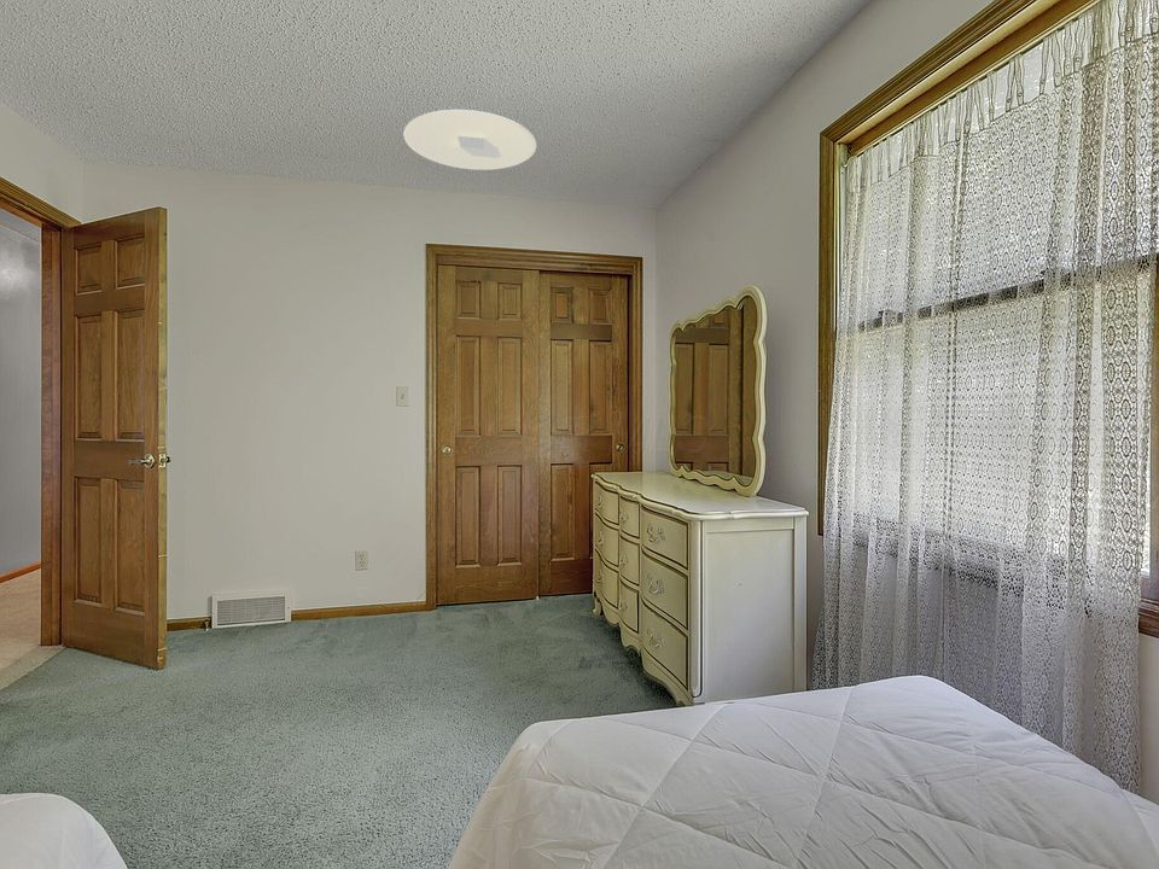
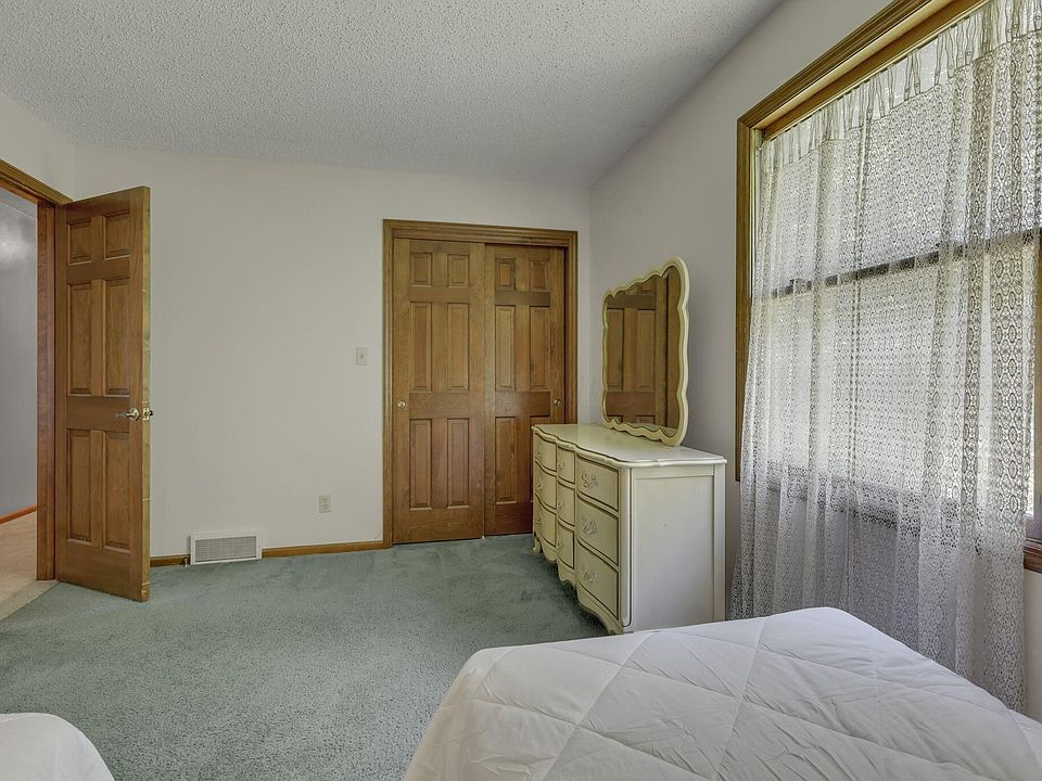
- ceiling light (471, 135)
